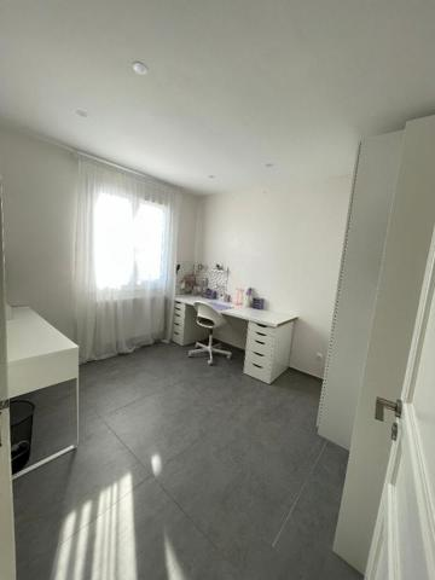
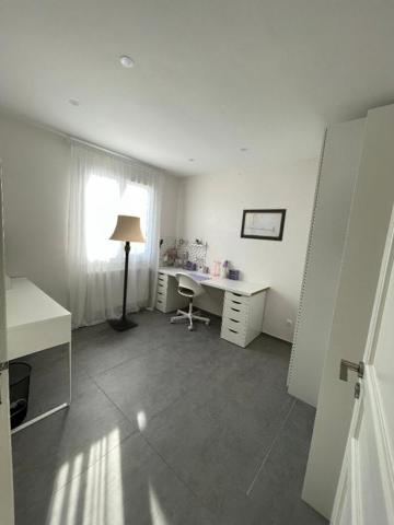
+ wall art (262, 224)
+ lamp (126, 272)
